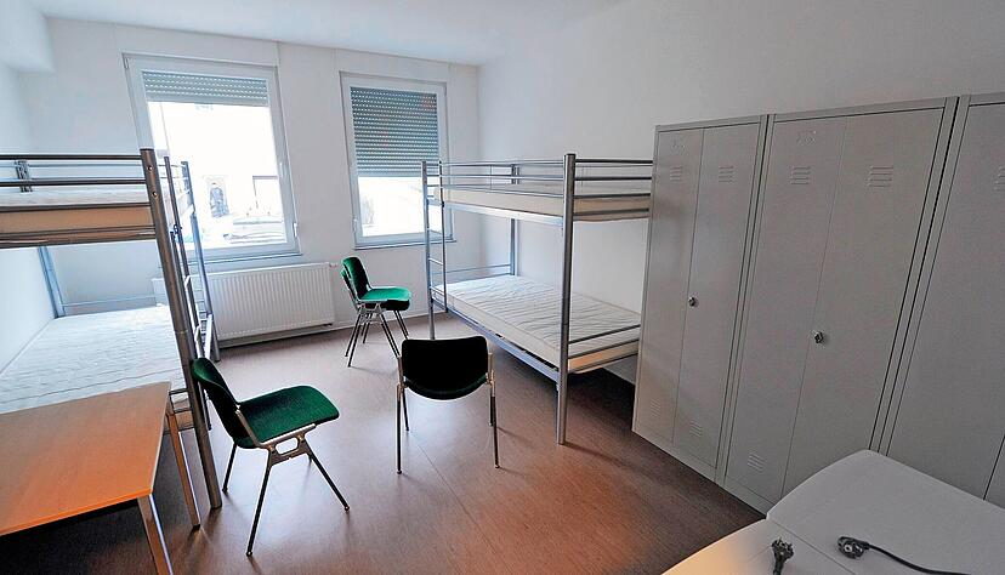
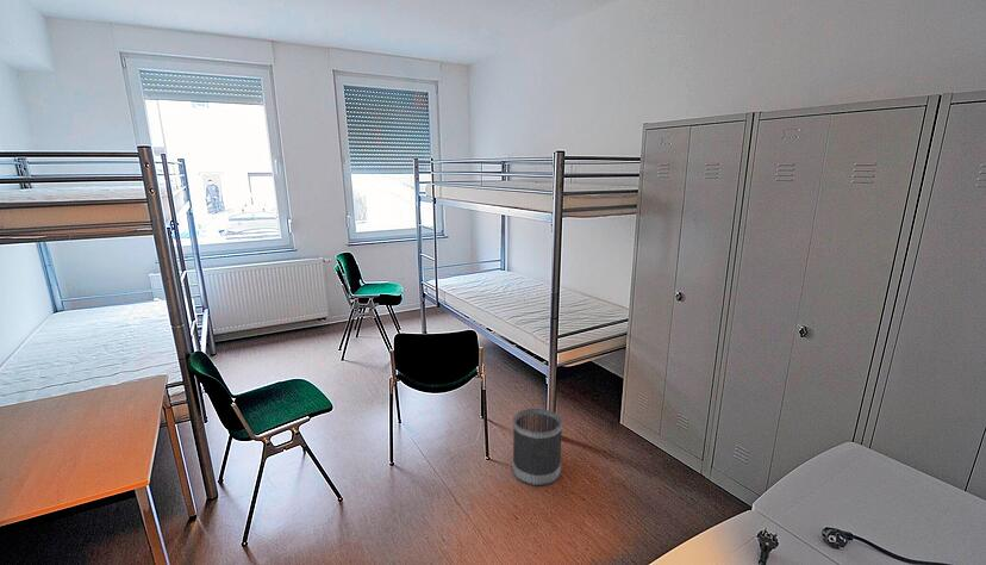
+ wastebasket (536, 445)
